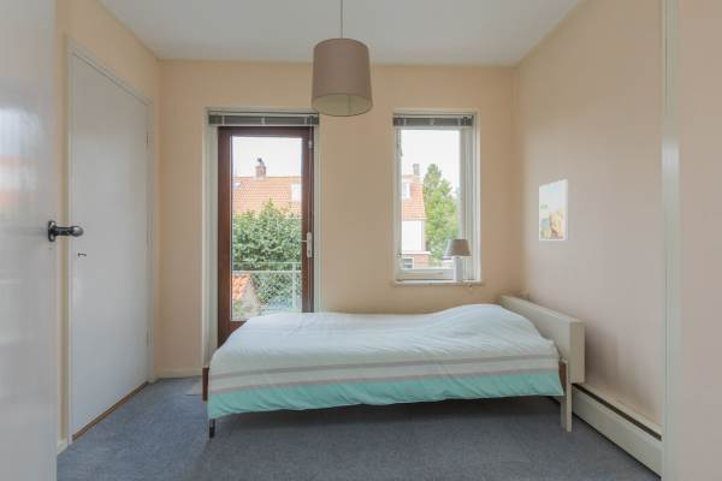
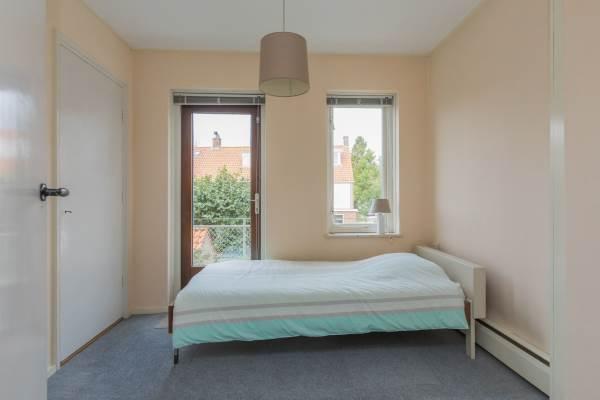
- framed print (552, 212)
